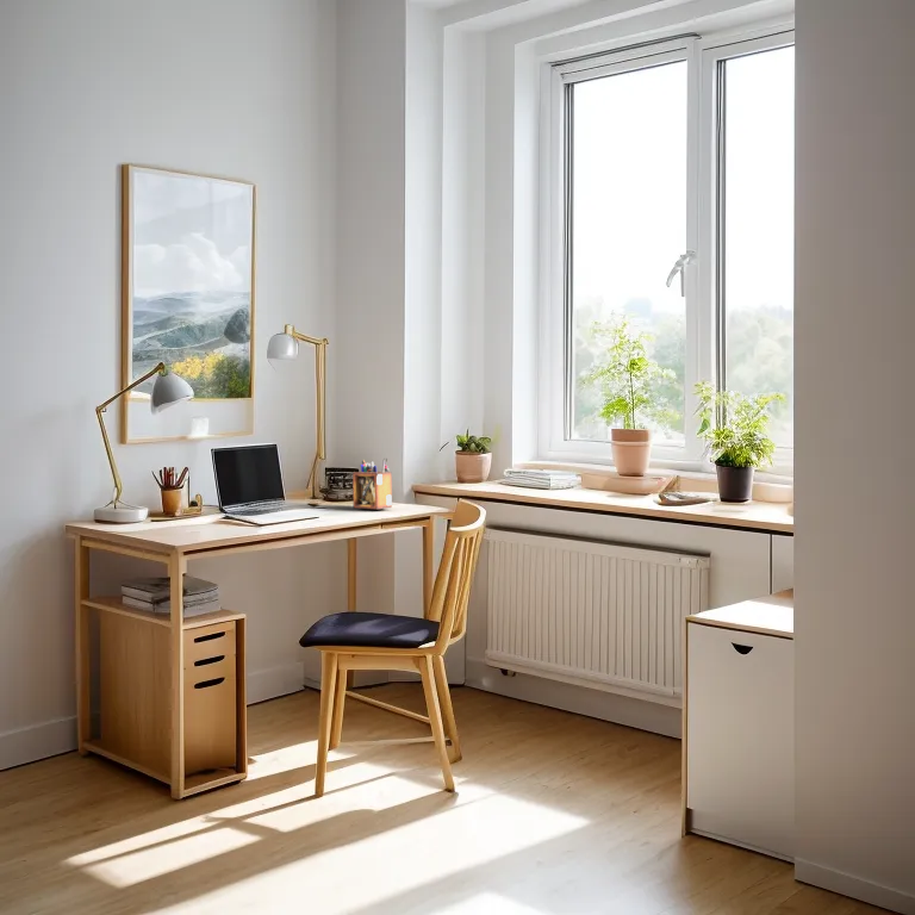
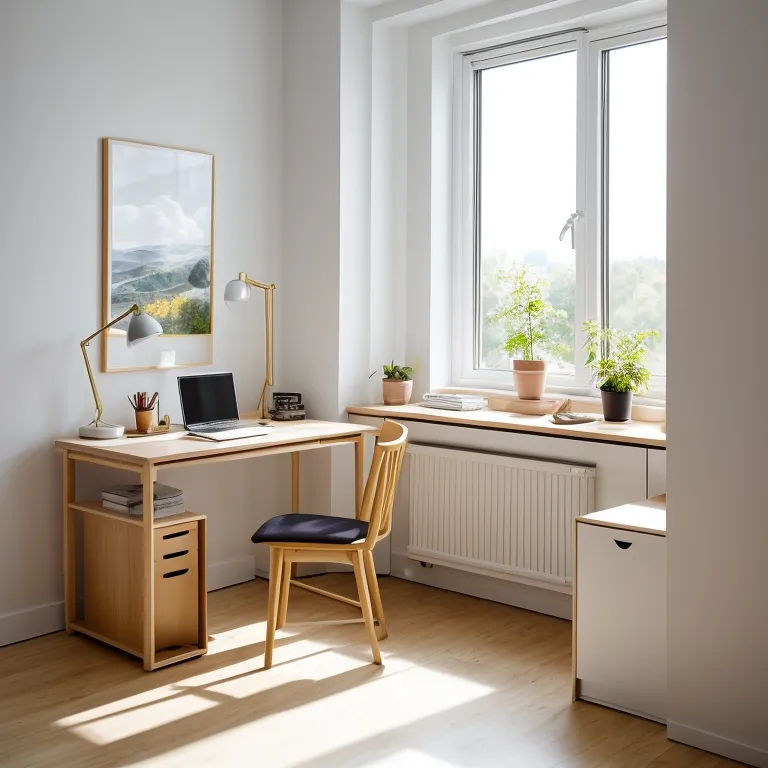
- desk organizer (372, 483)
